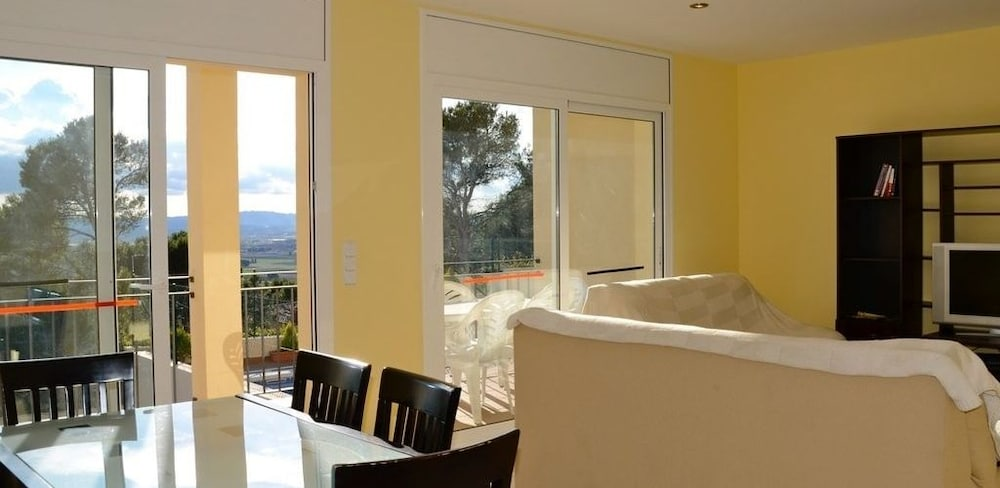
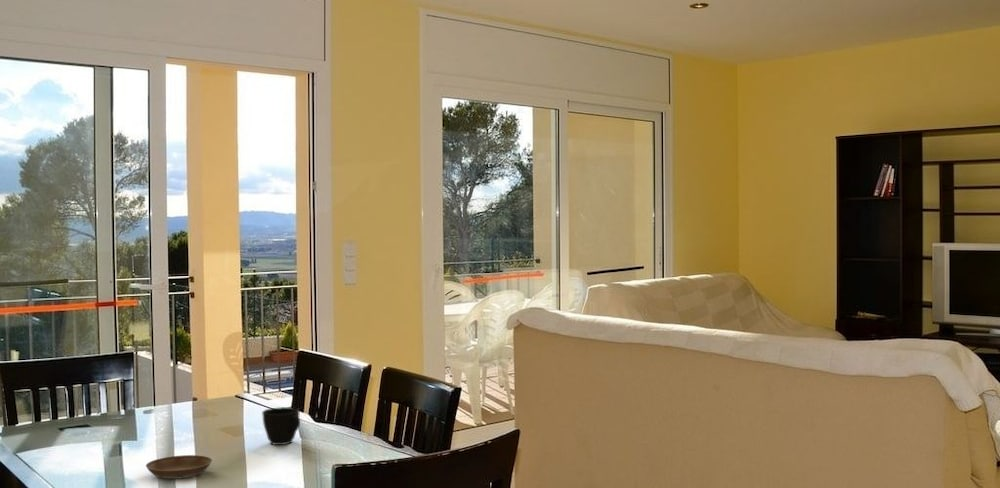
+ cup (281, 426)
+ saucer (179, 467)
